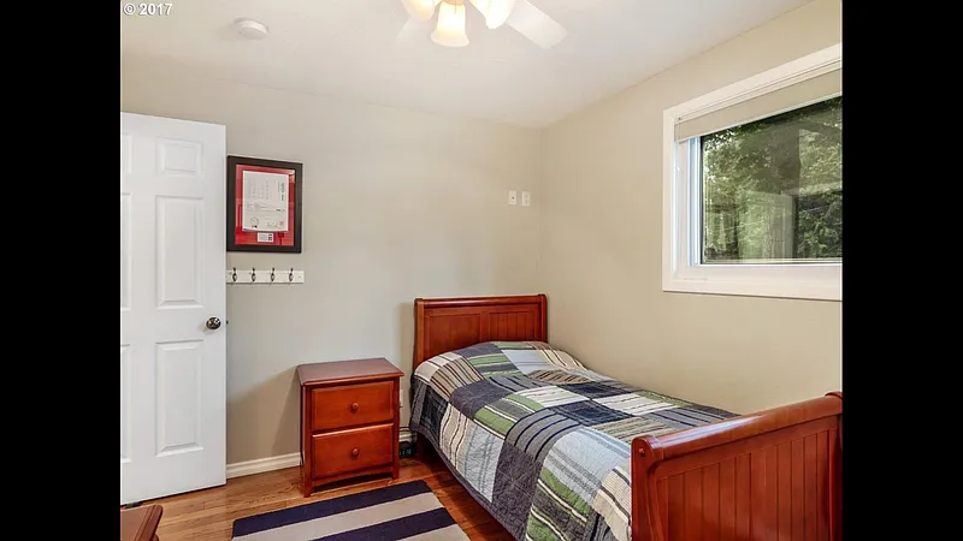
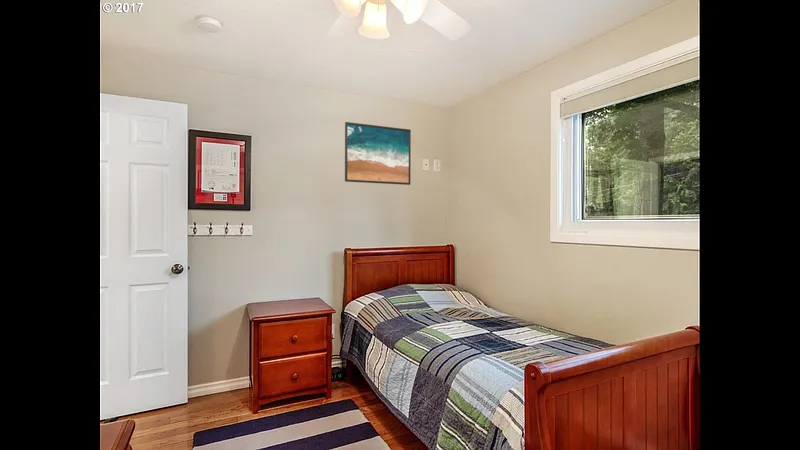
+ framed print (378, 154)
